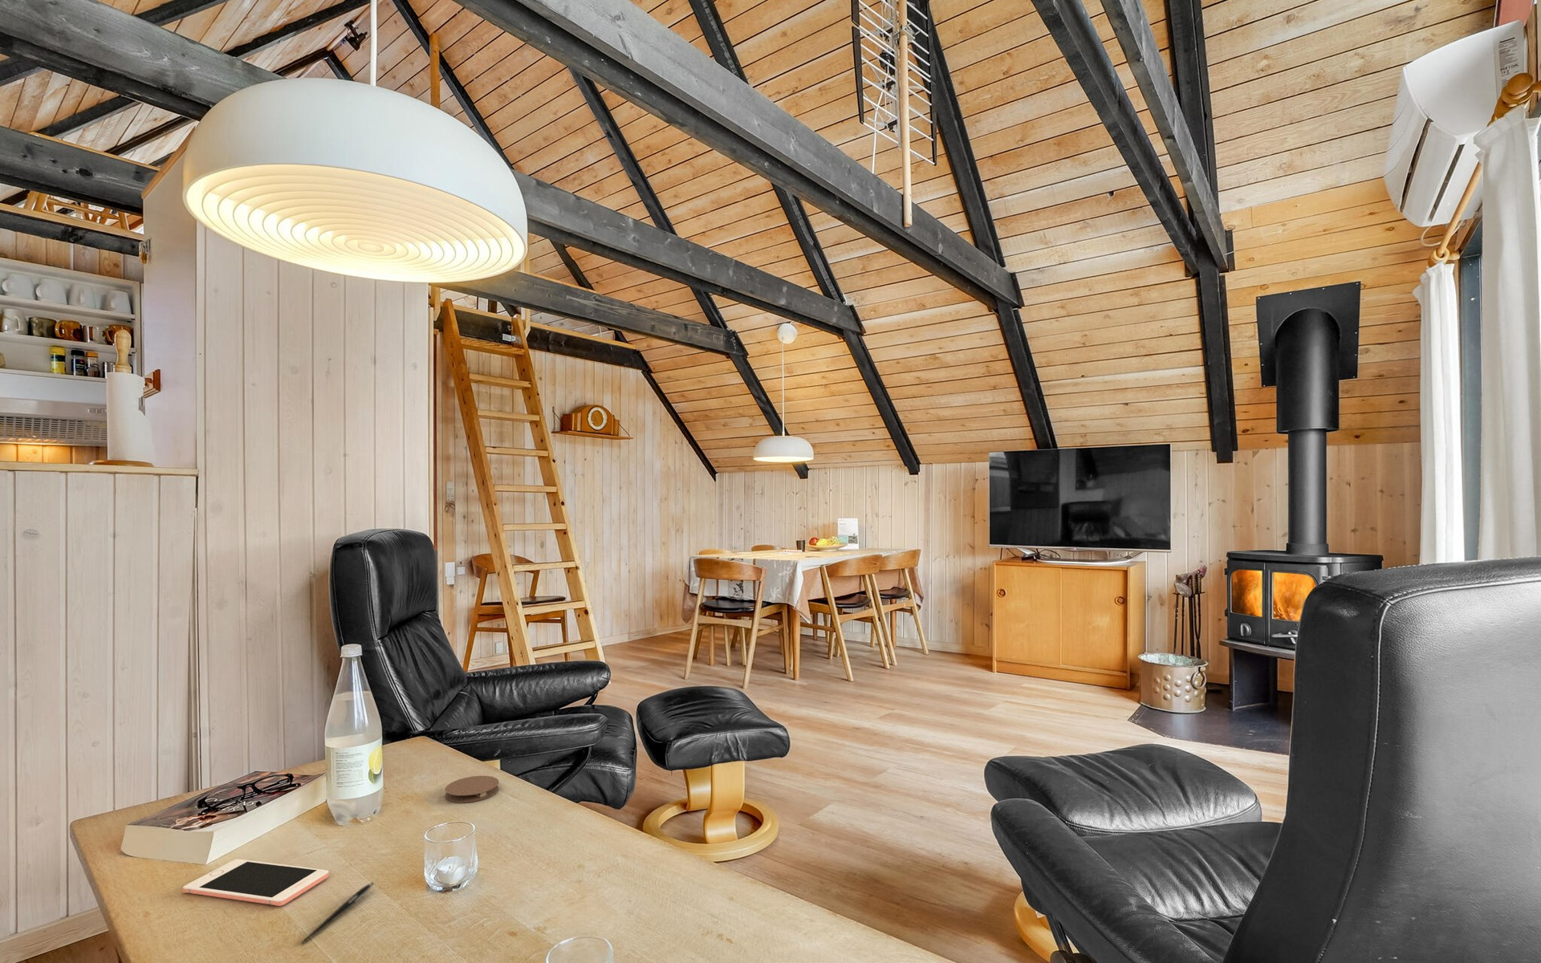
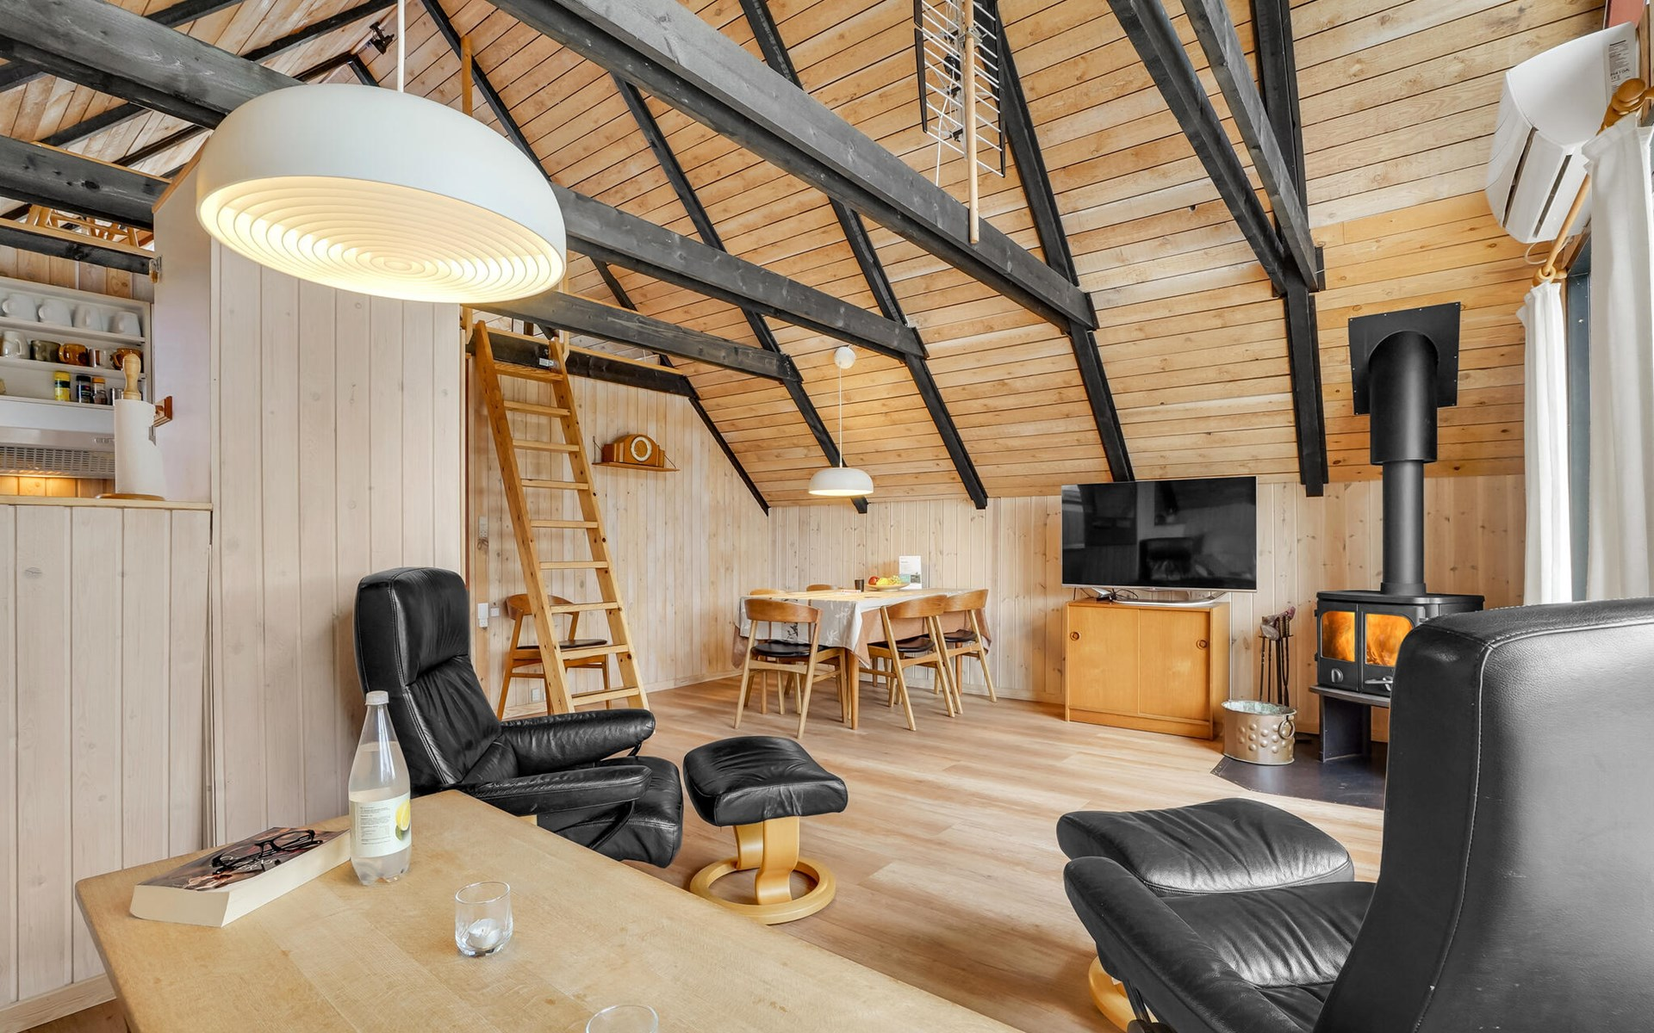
- cell phone (257, 881)
- coaster (472, 788)
- pen (338, 910)
